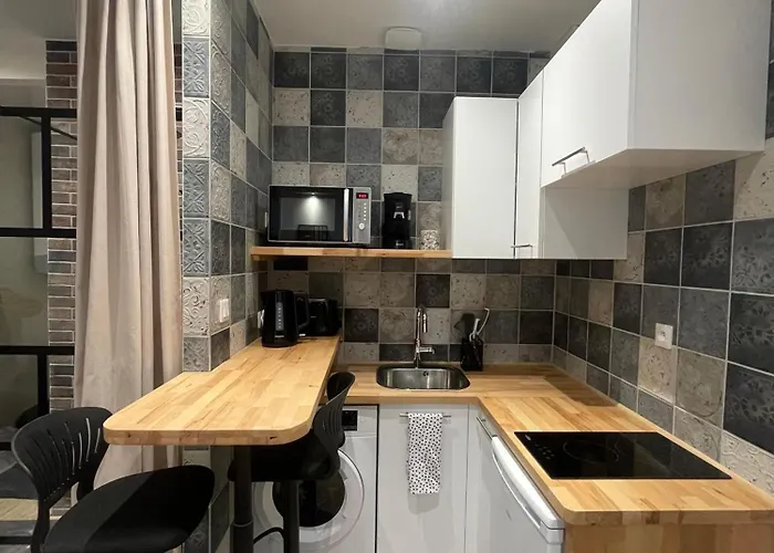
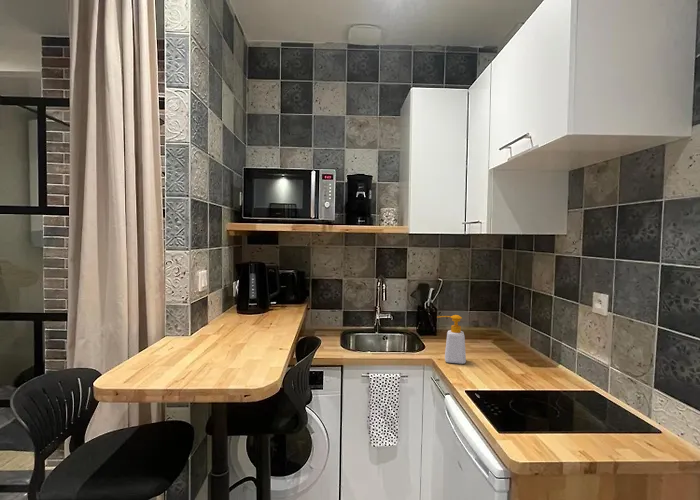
+ soap bottle (451, 337)
